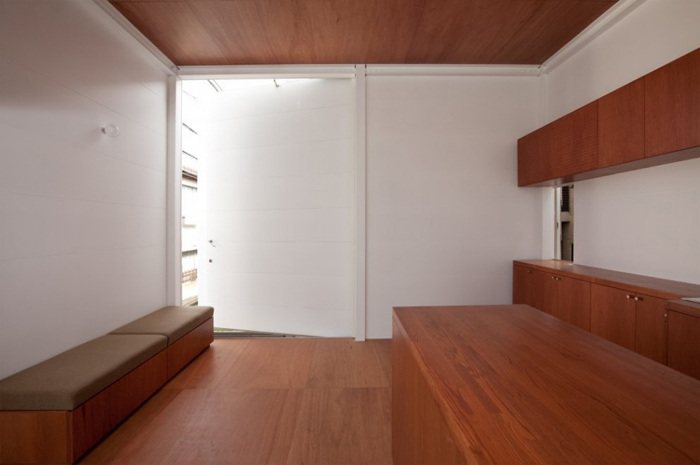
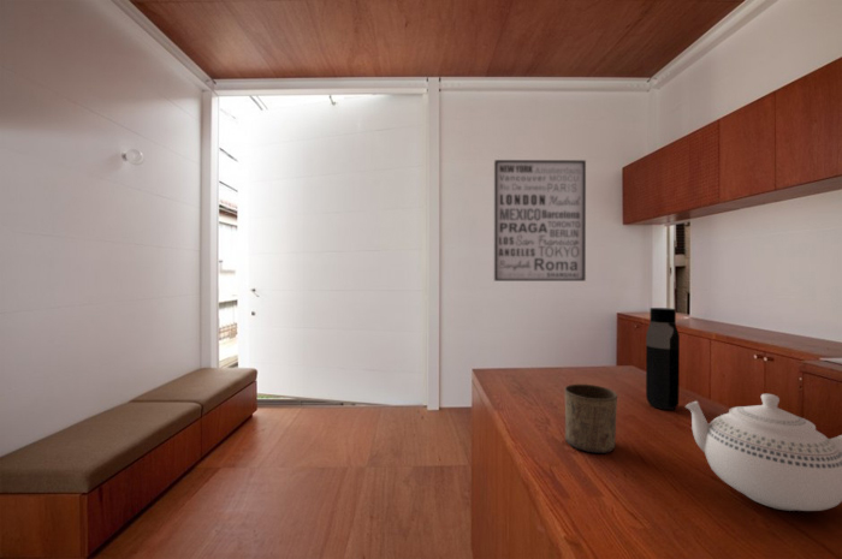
+ cup (589, 417)
+ teapot (772, 446)
+ water bottle (662, 357)
+ wall art (539, 220)
